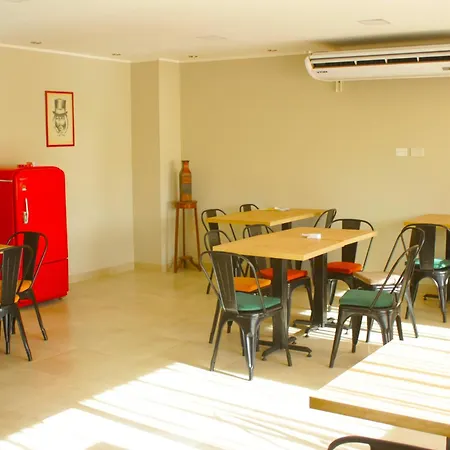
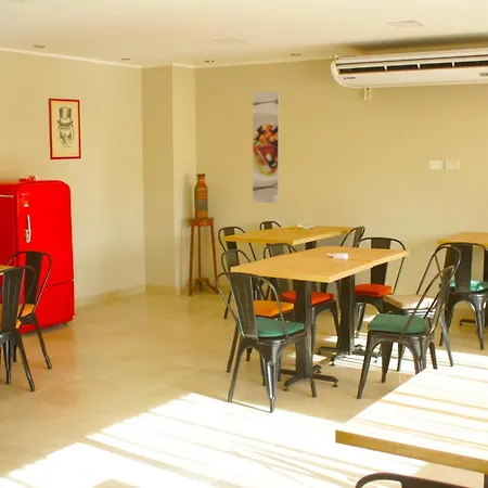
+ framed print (266, 147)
